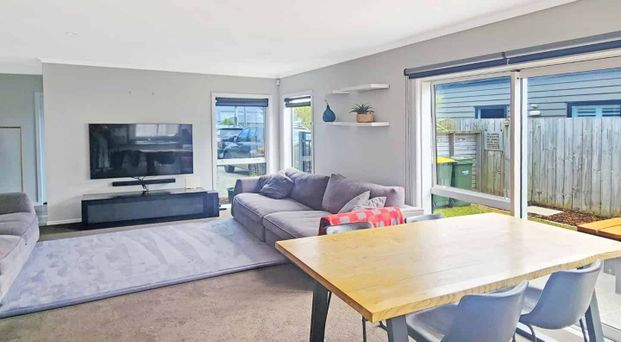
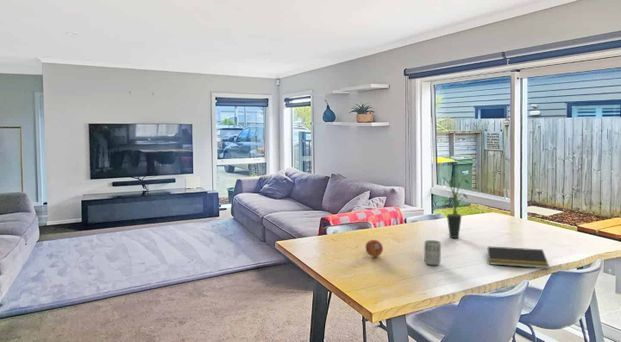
+ notepad (516, 256)
+ fruit (374, 248)
+ cup (432, 252)
+ potted plant (456, 205)
